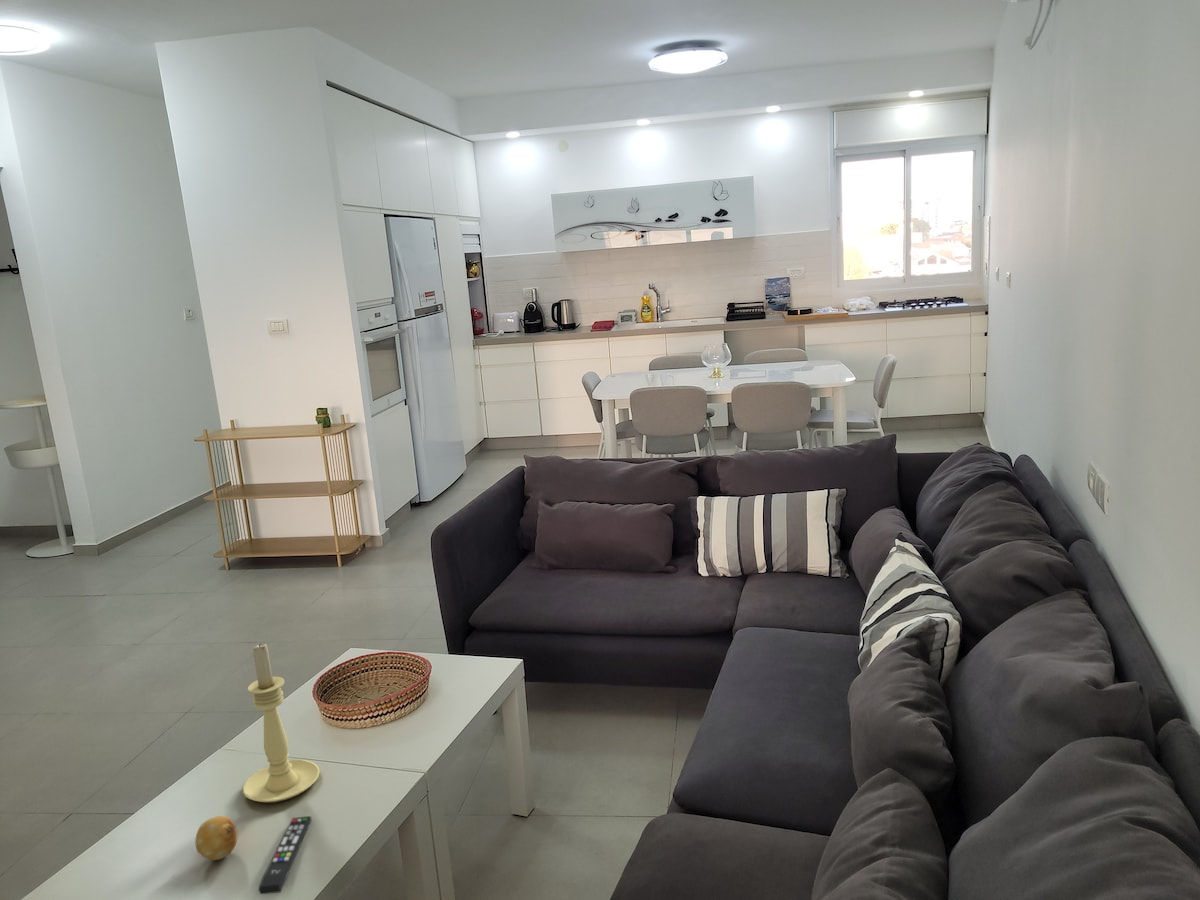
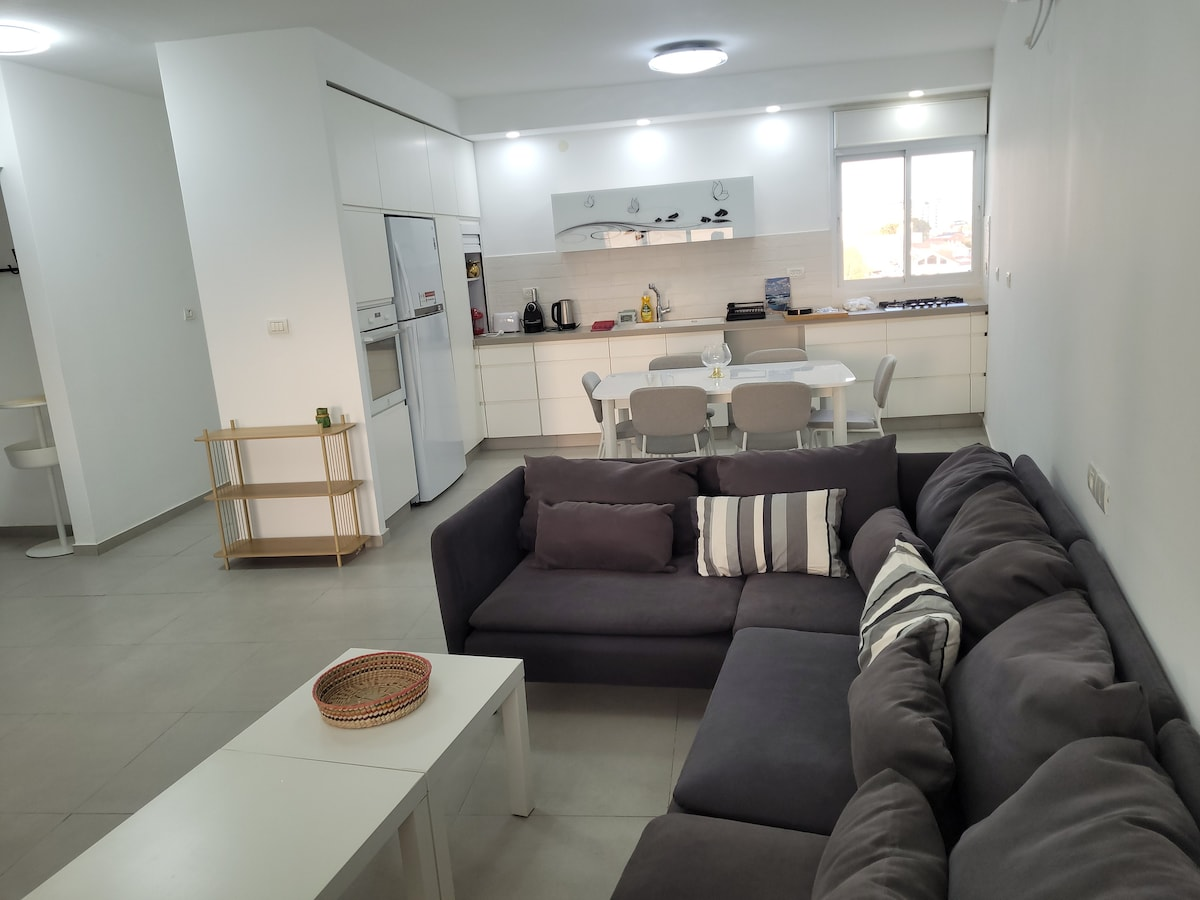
- remote control (286, 851)
- fruit (217, 838)
- candle holder (271, 714)
